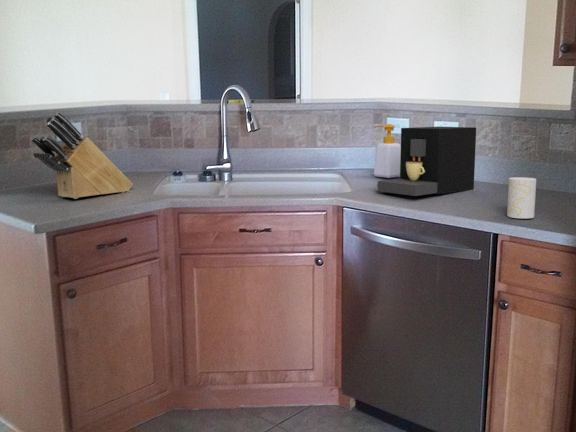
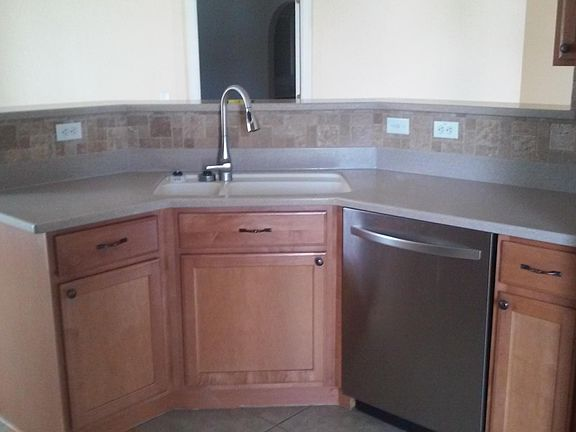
- knife block (83, 154)
- cup (521, 197)
- coffee maker (427, 159)
- soap bottle (385, 150)
